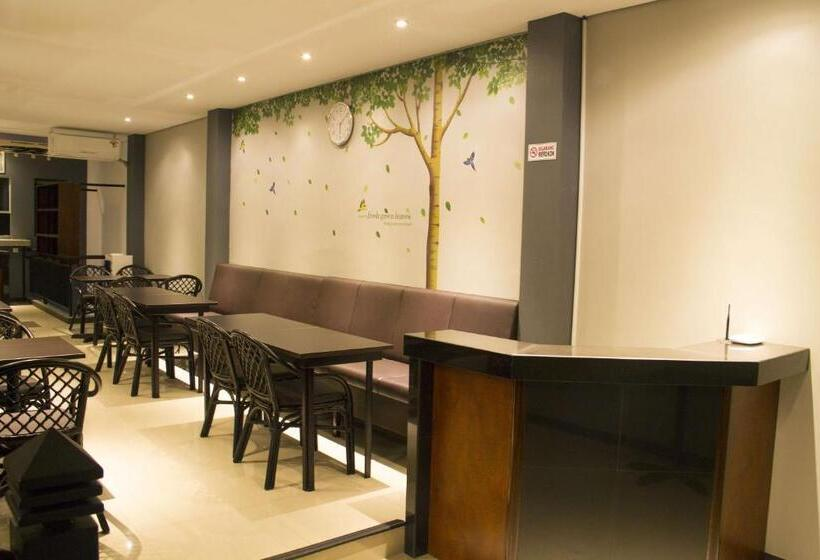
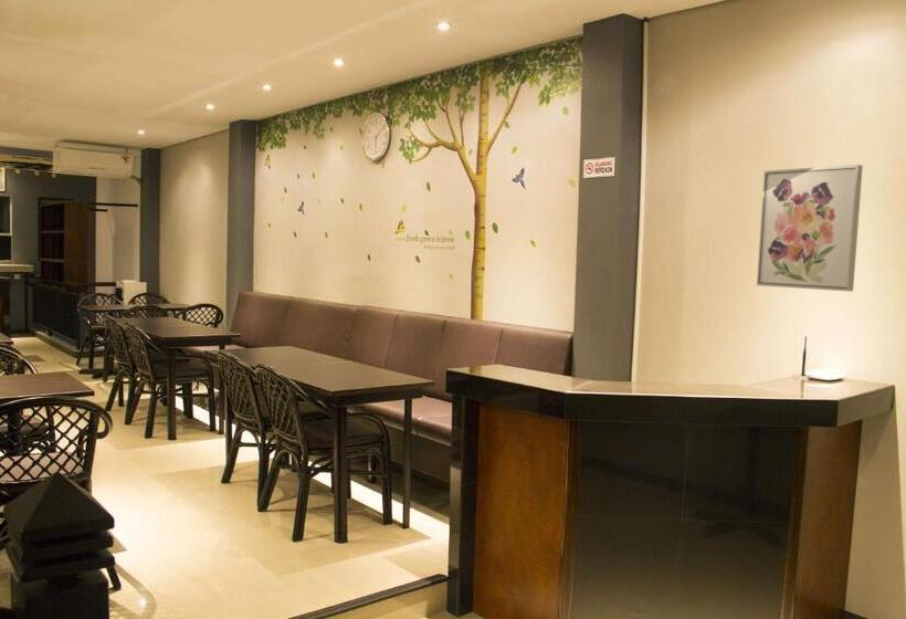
+ wall art (807, 228)
